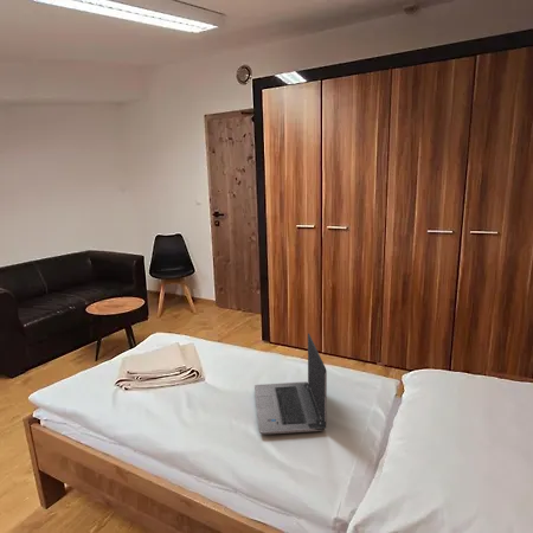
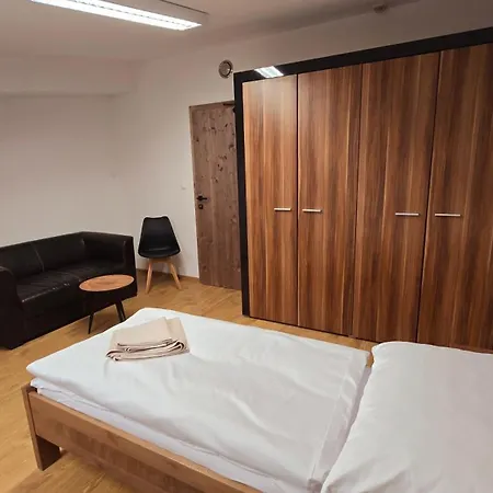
- laptop computer (287, 383)
